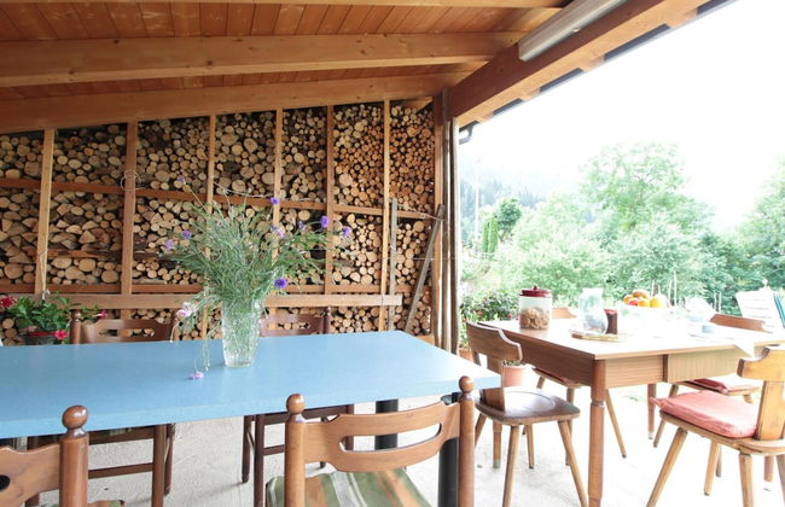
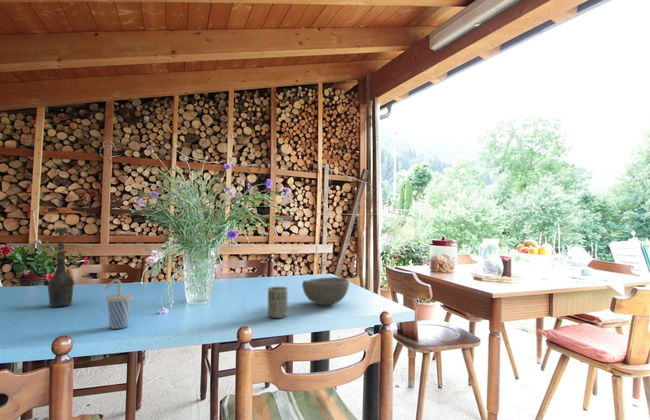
+ bowl (325, 291)
+ bottle (61, 266)
+ cup (277, 302)
+ cup (117, 302)
